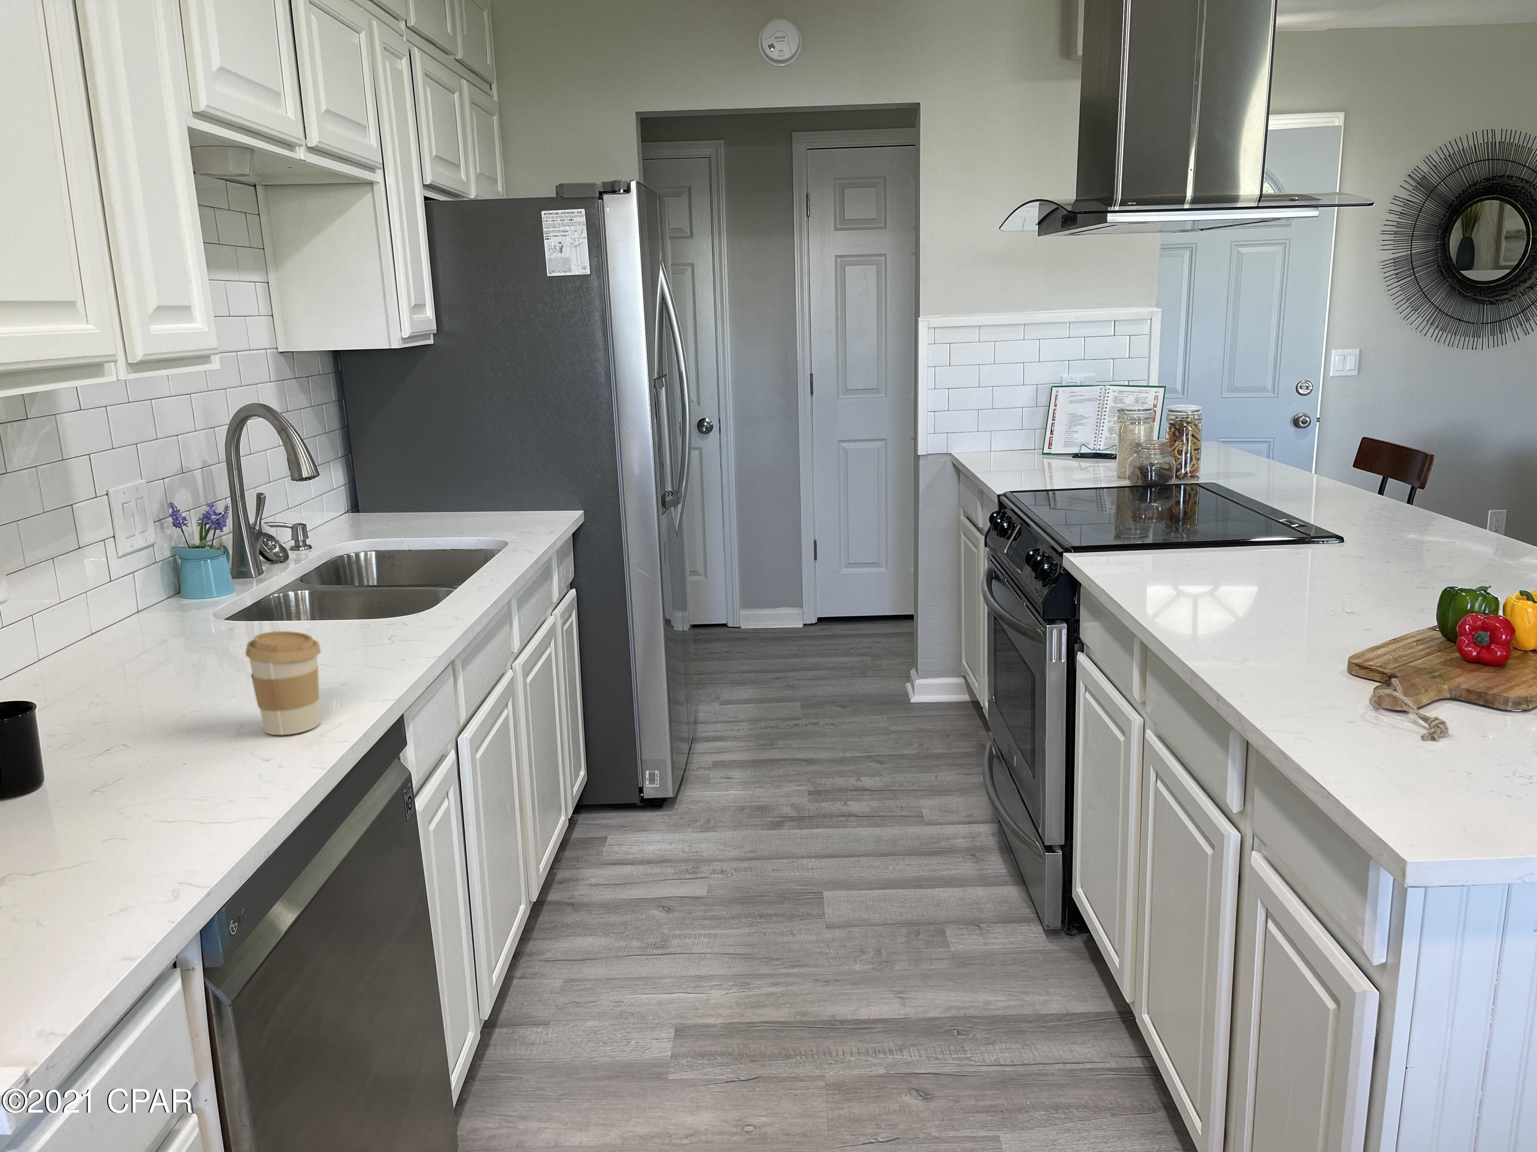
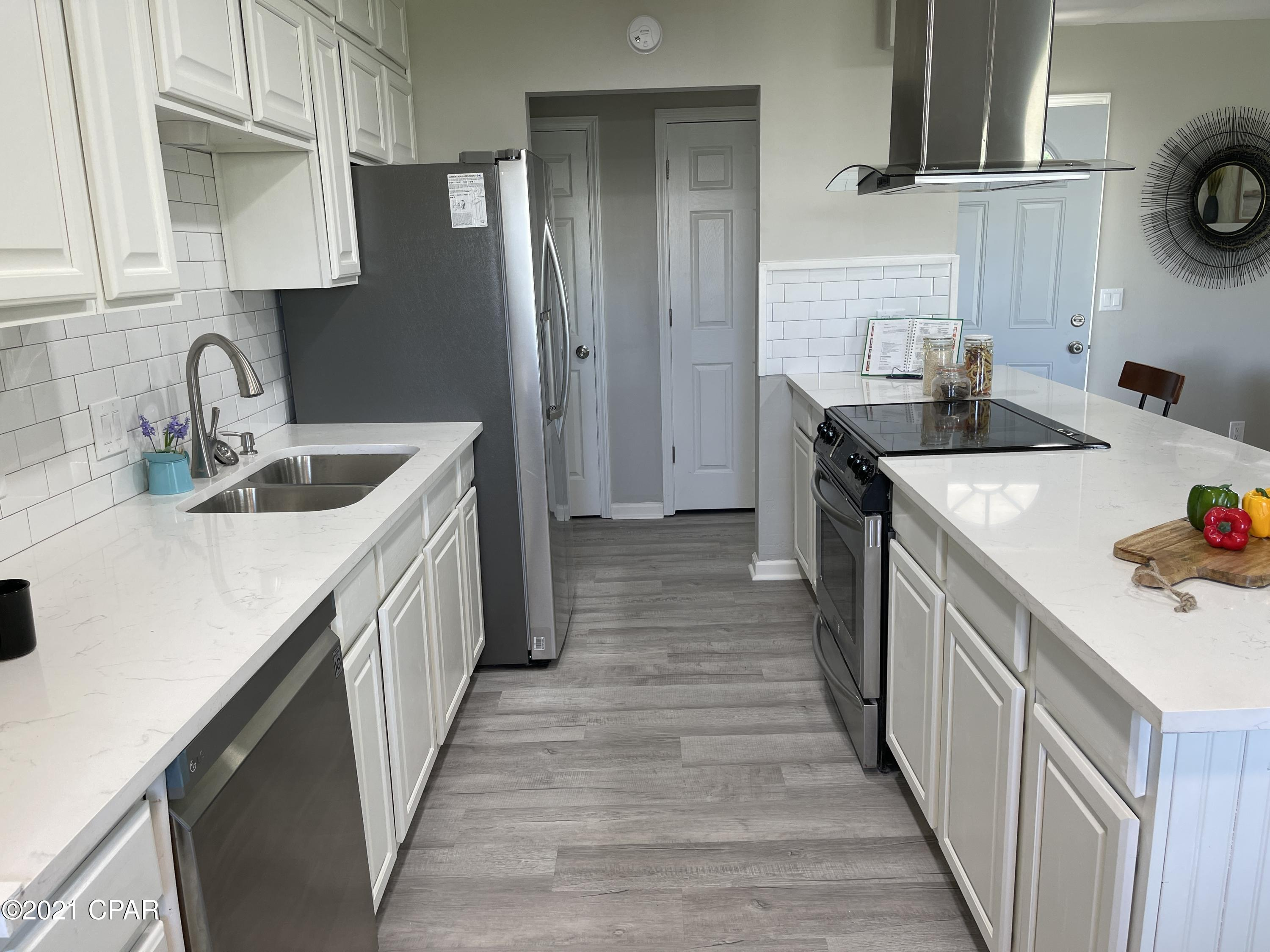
- coffee cup (287, 680)
